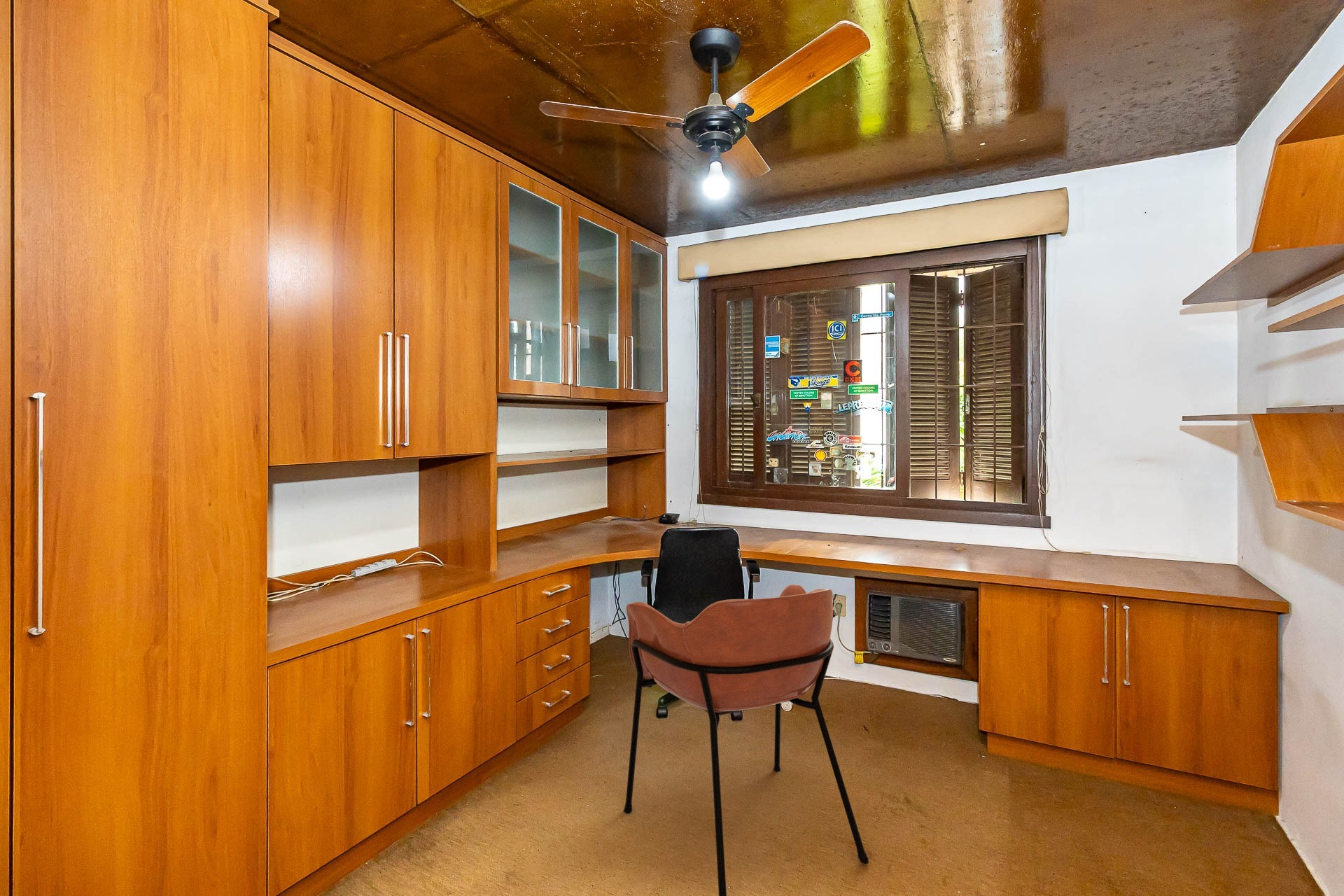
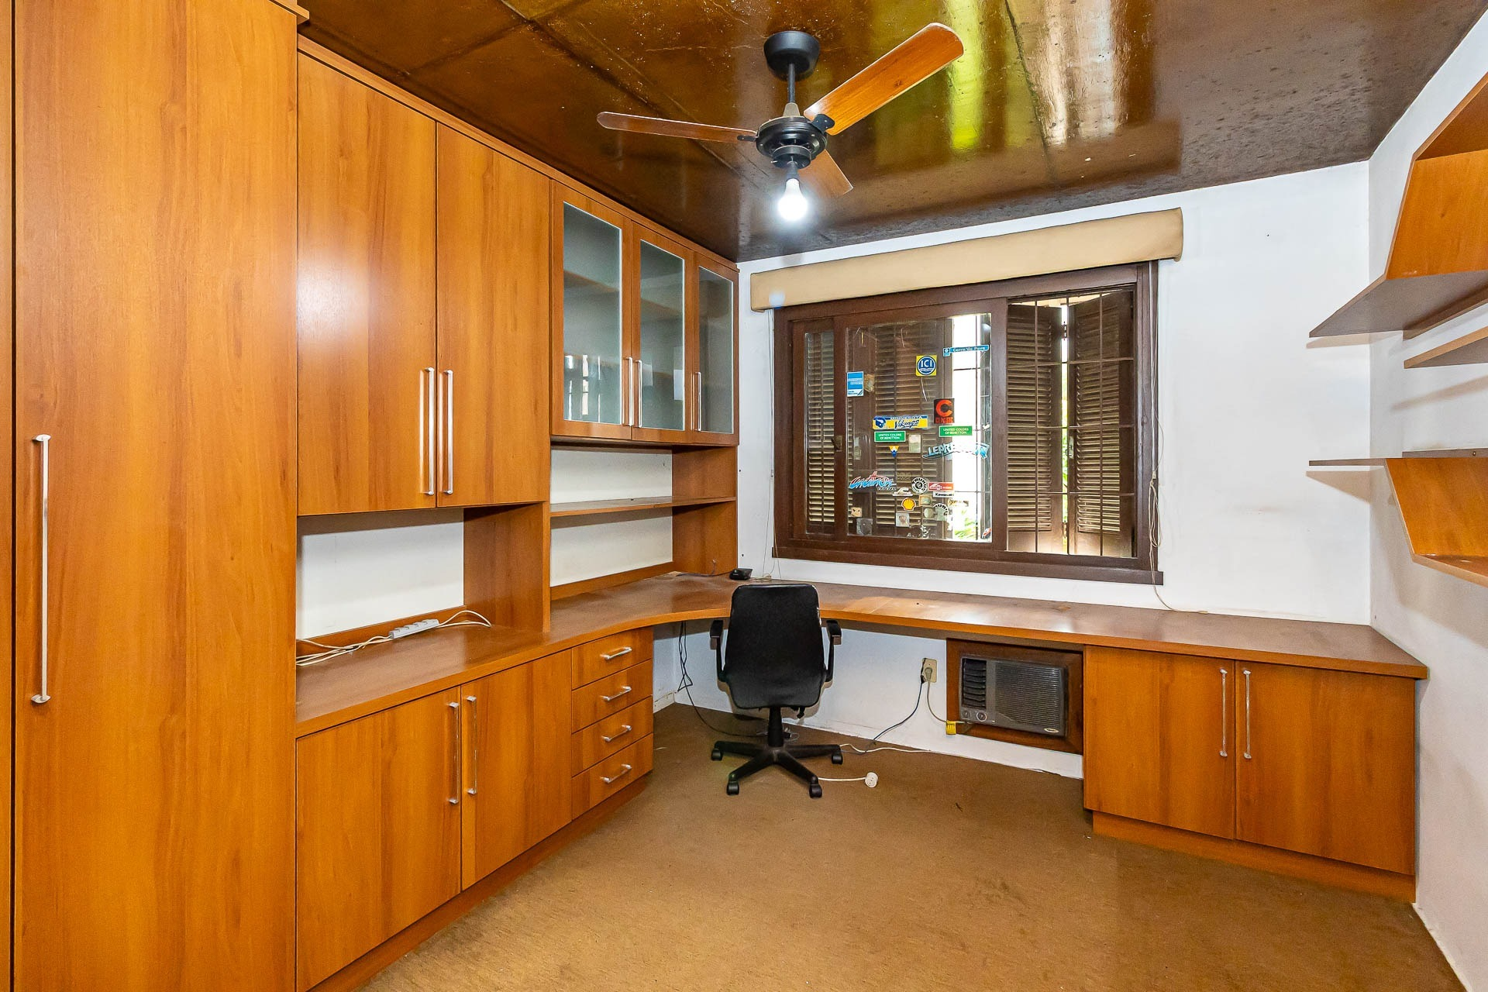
- armchair (741, 702)
